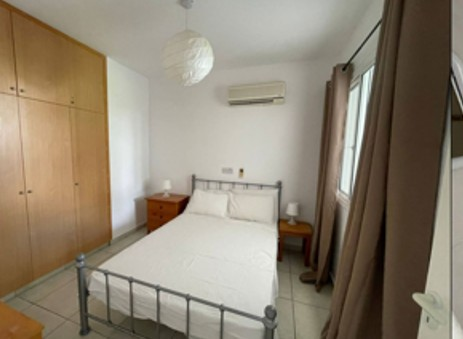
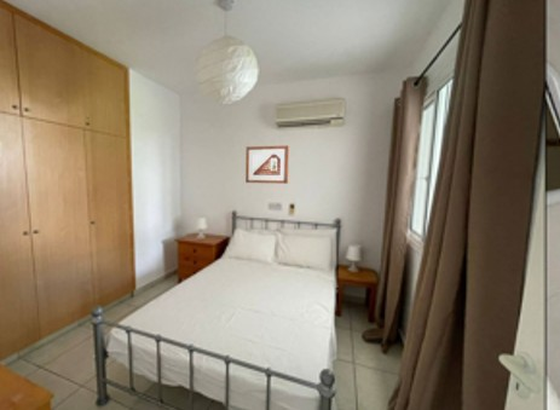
+ picture frame (266, 164)
